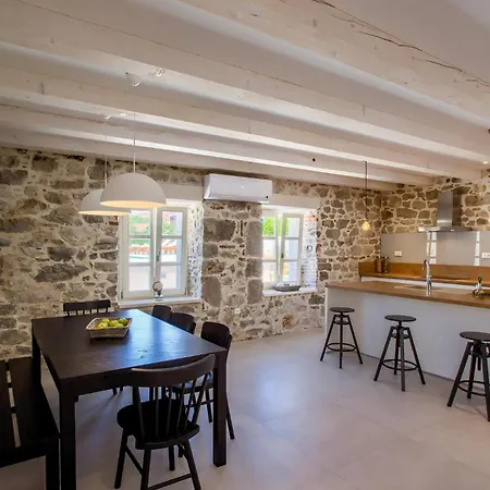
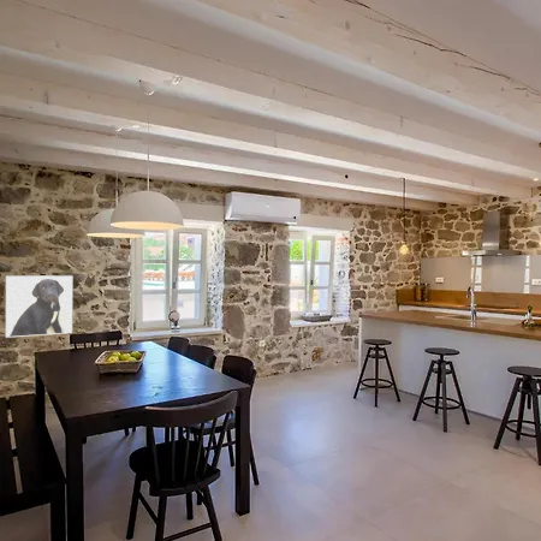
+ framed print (40, 305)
